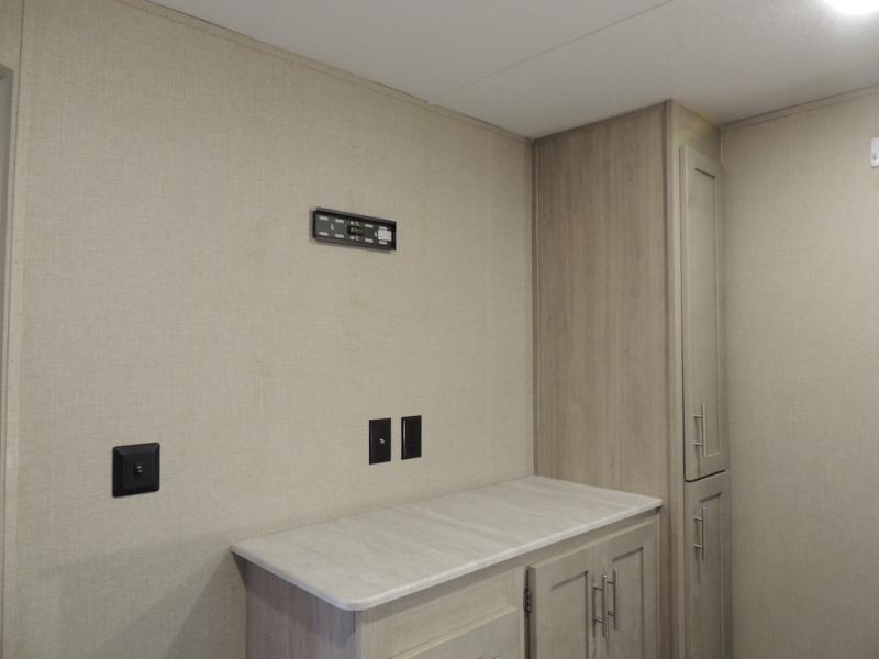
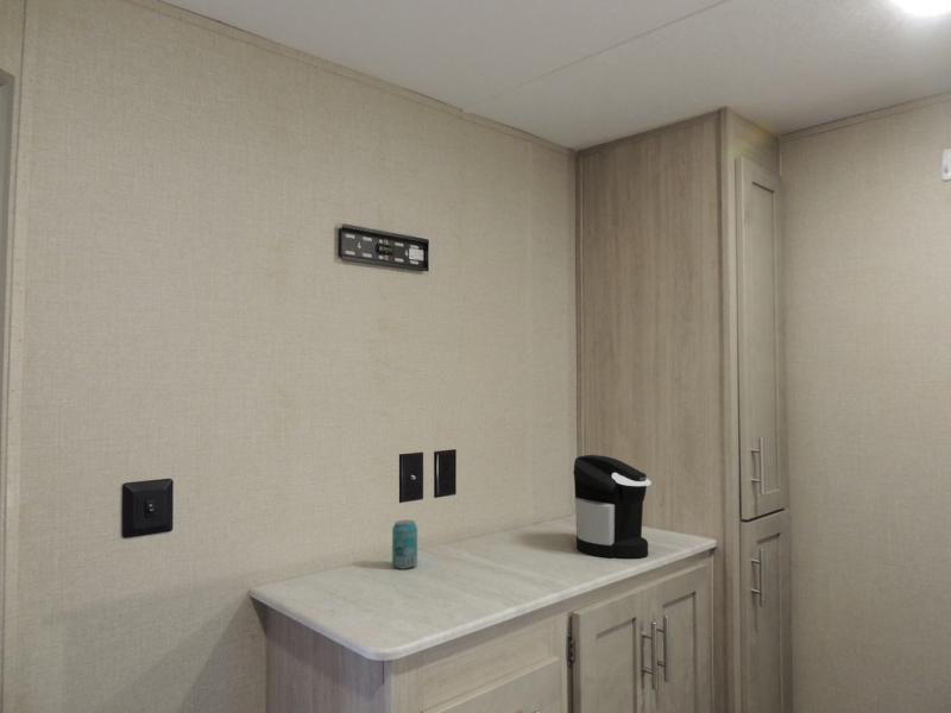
+ beverage can (404, 543)
+ coffee maker (613, 503)
